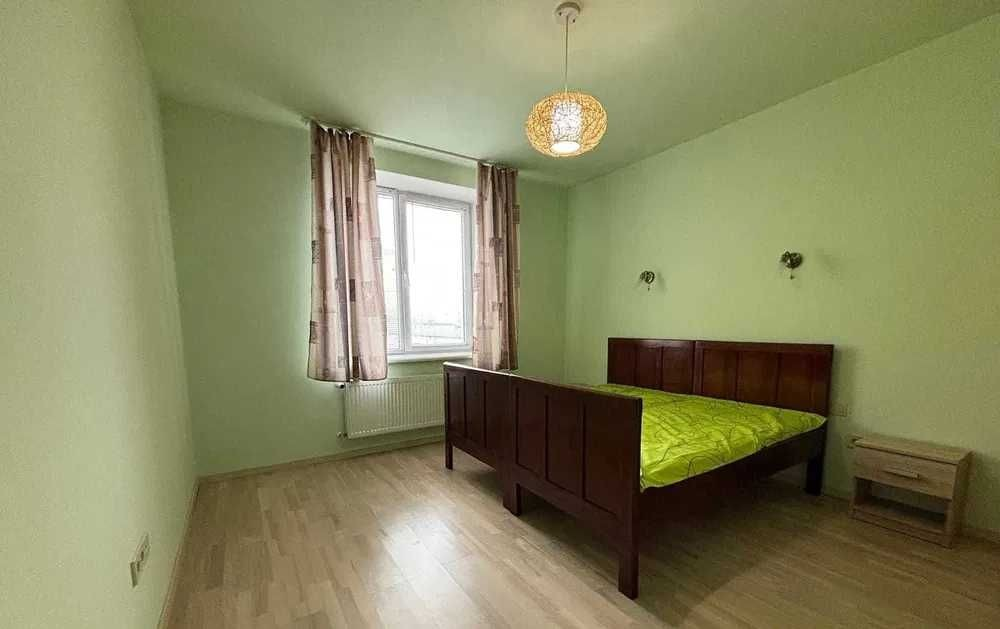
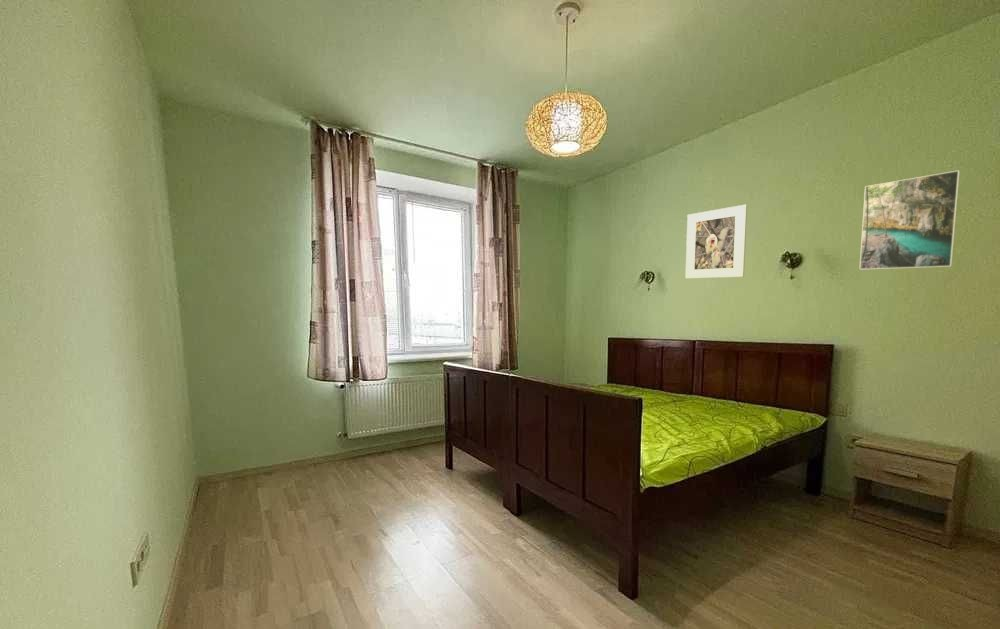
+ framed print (905, 224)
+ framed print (714, 244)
